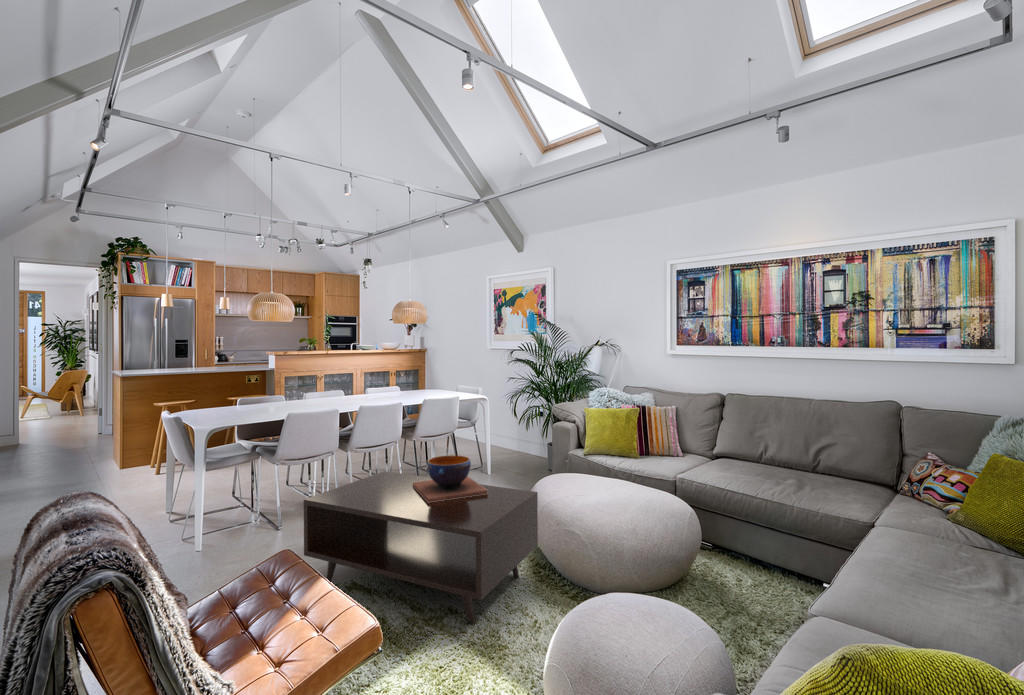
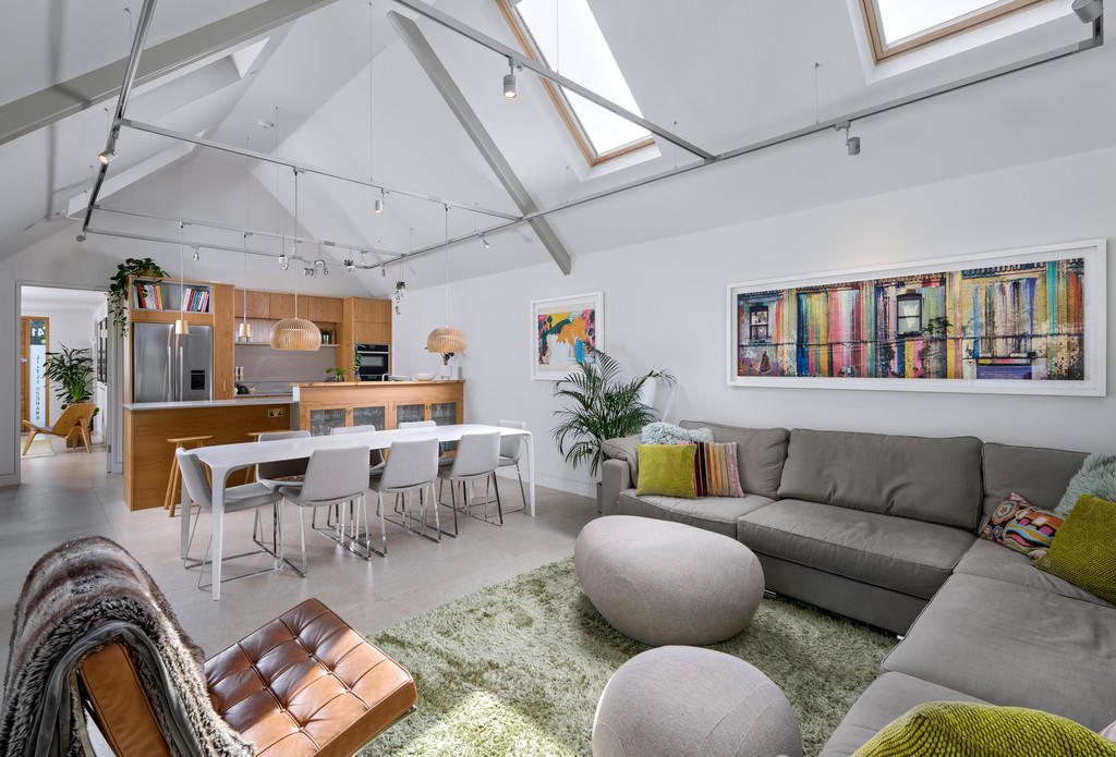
- coffee table (423, 537)
- decorative bowl (448, 474)
